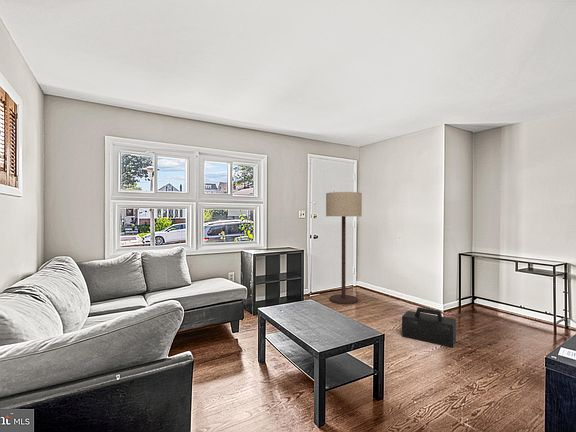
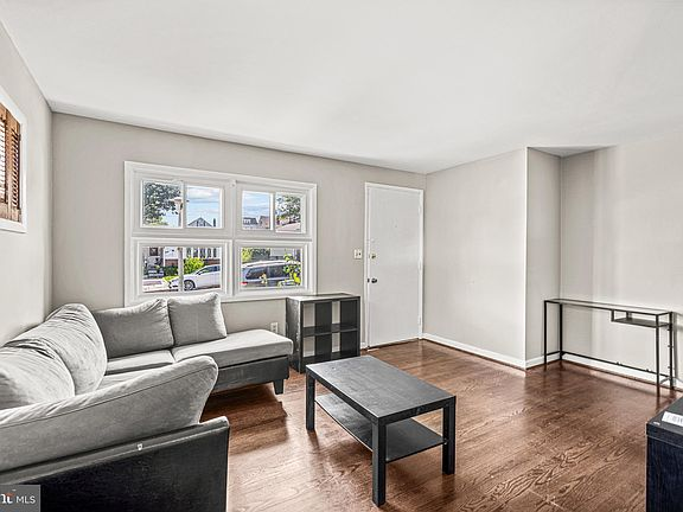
- speaker (428, 324)
- floor lamp (343, 246)
